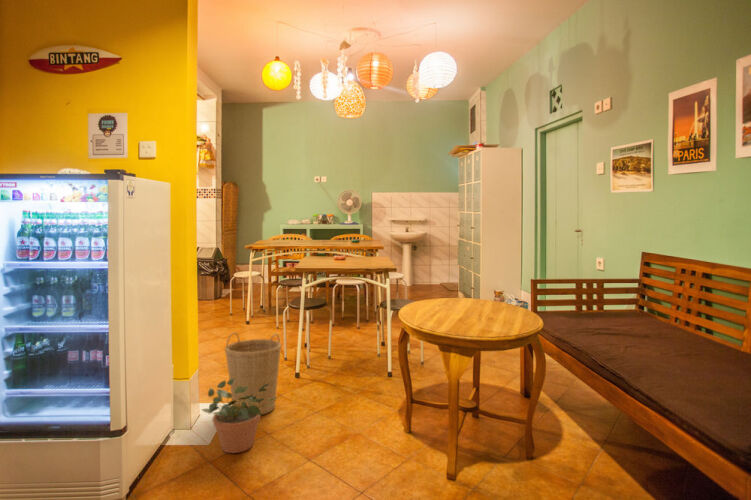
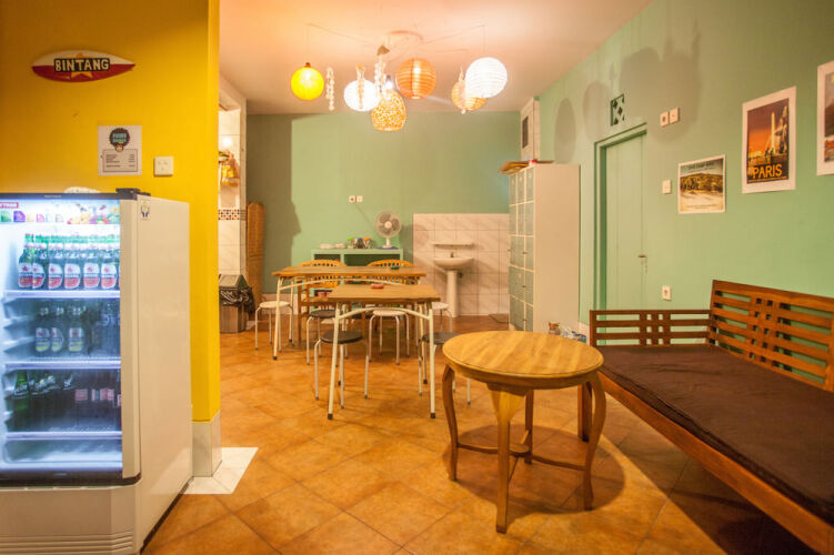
- basket (253, 370)
- potted plant (243, 414)
